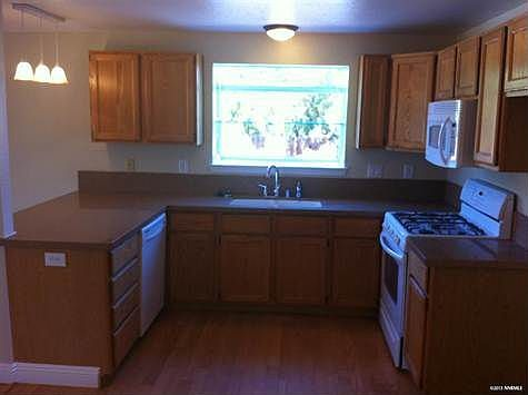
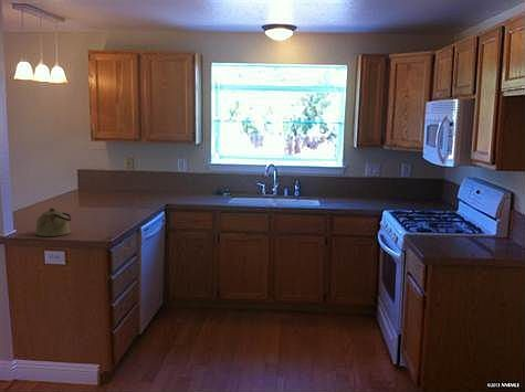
+ kettle (53, 220)
